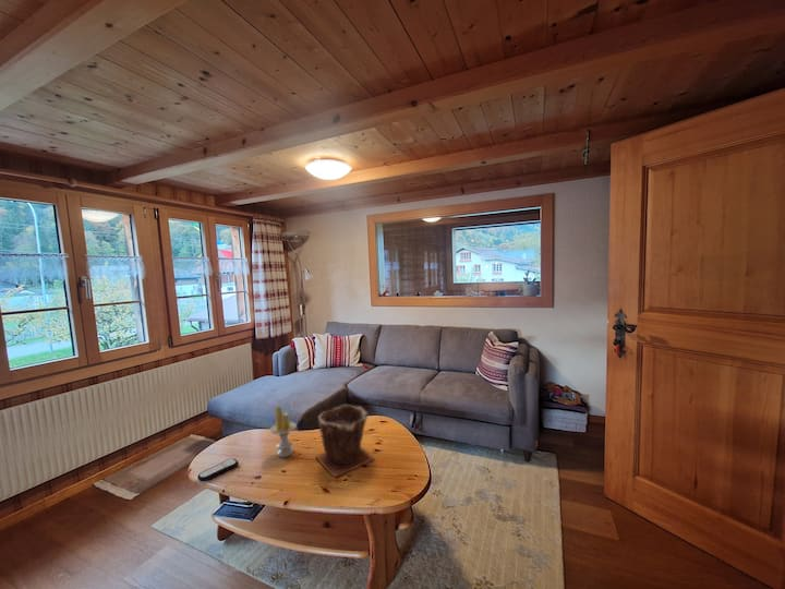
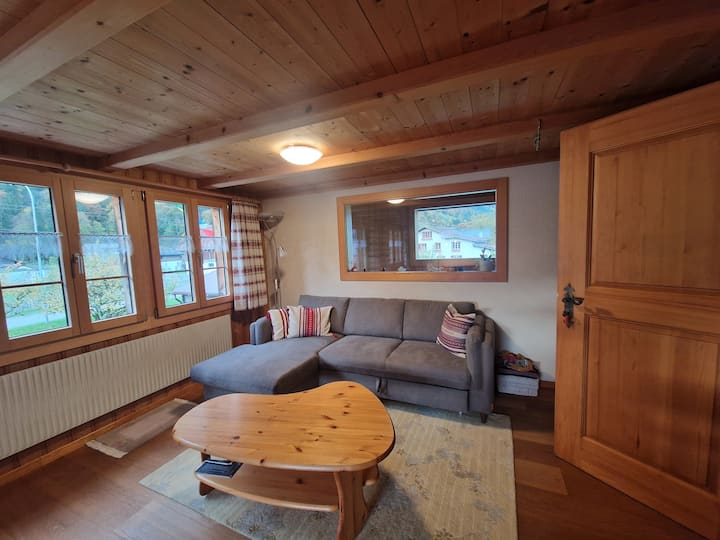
- remote control (218, 469)
- candle (282, 429)
- plant pot (343, 435)
